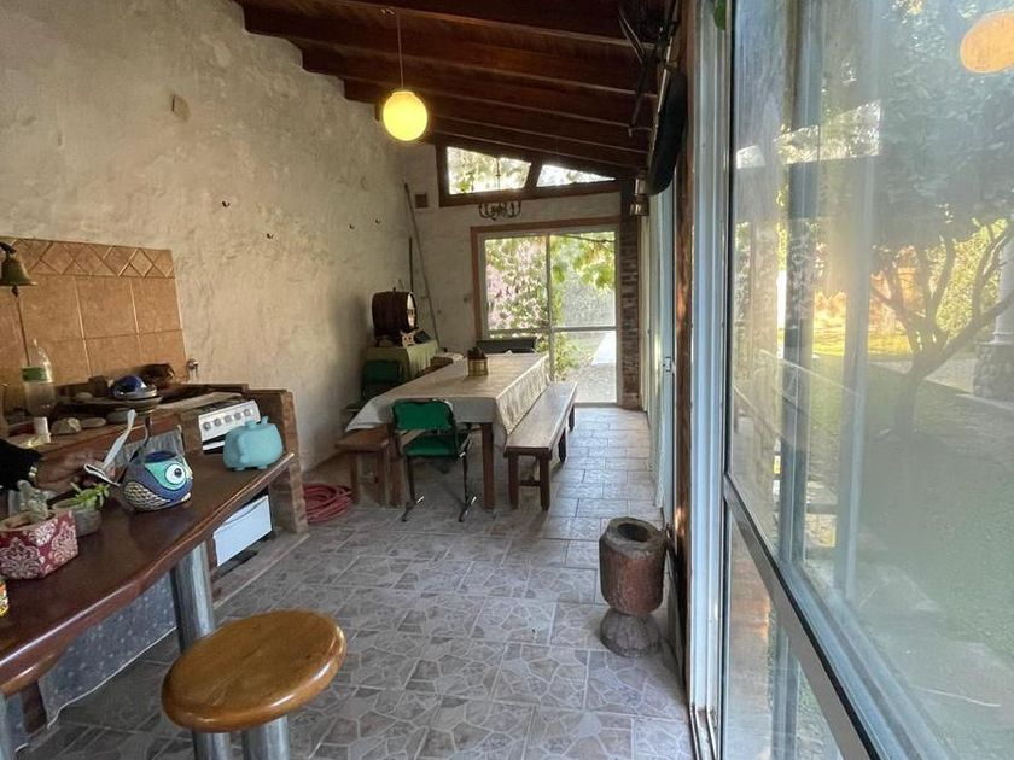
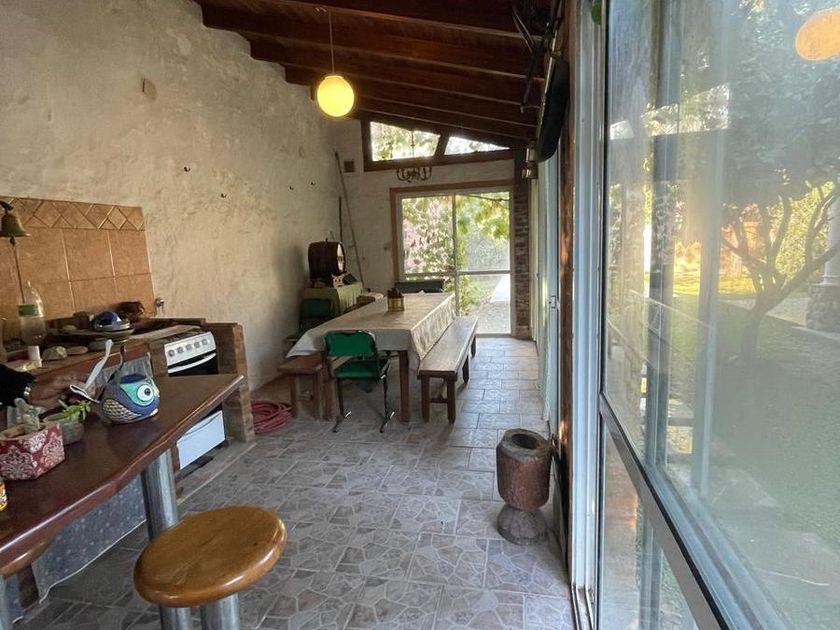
- teapot (255, 442)
